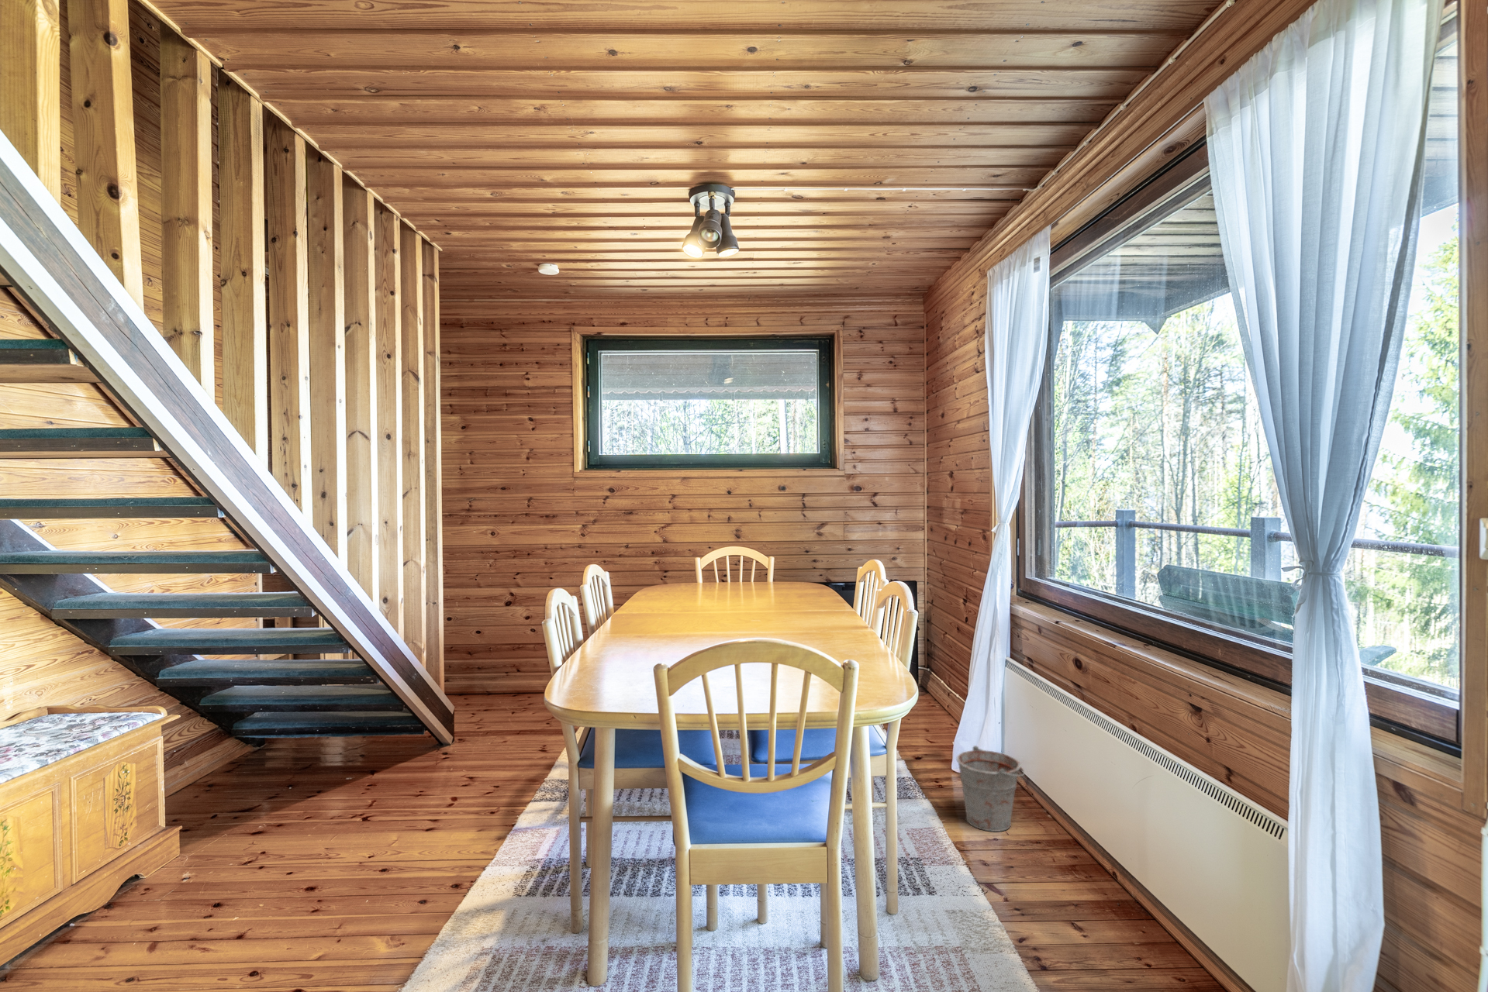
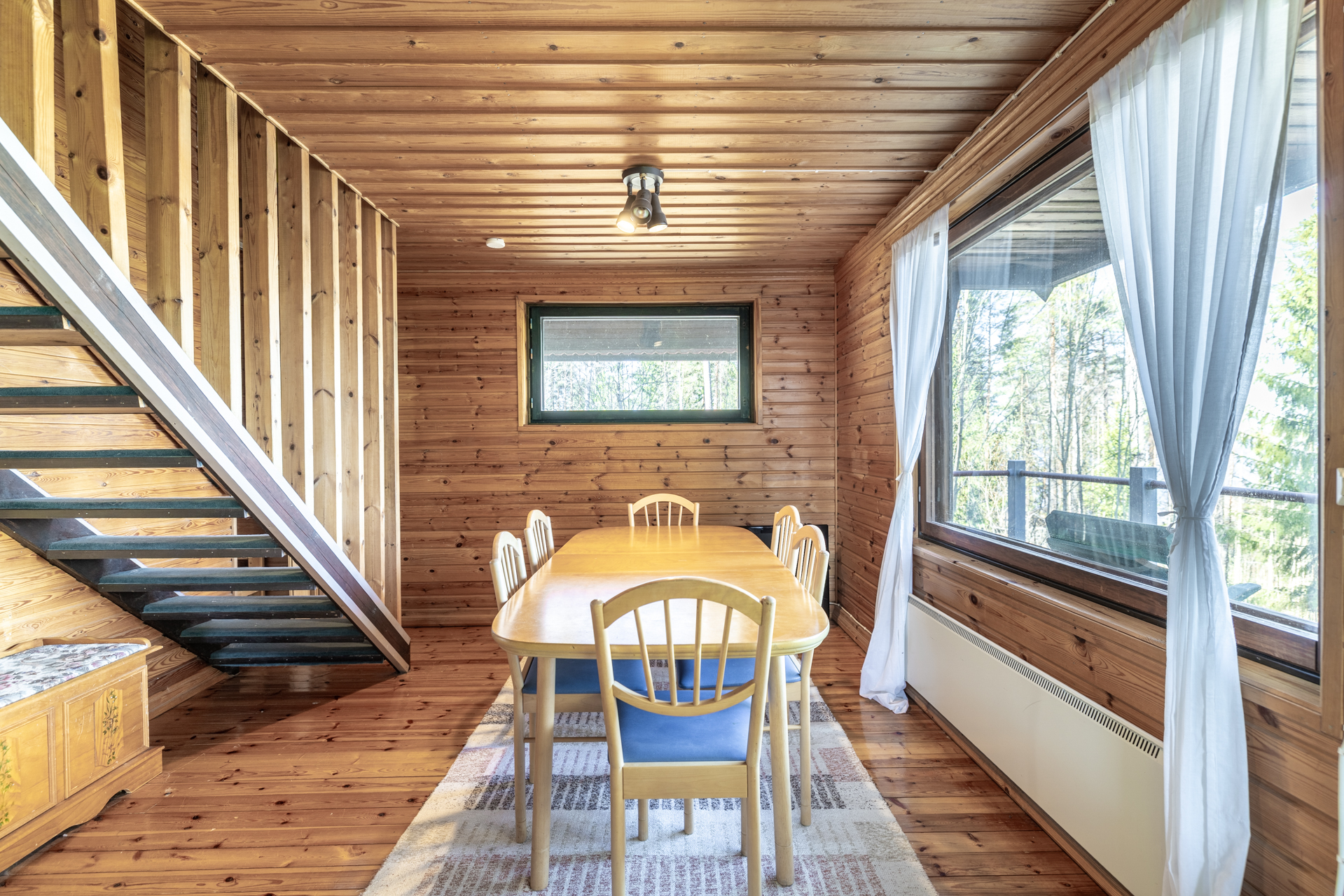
- bucket (990, 789)
